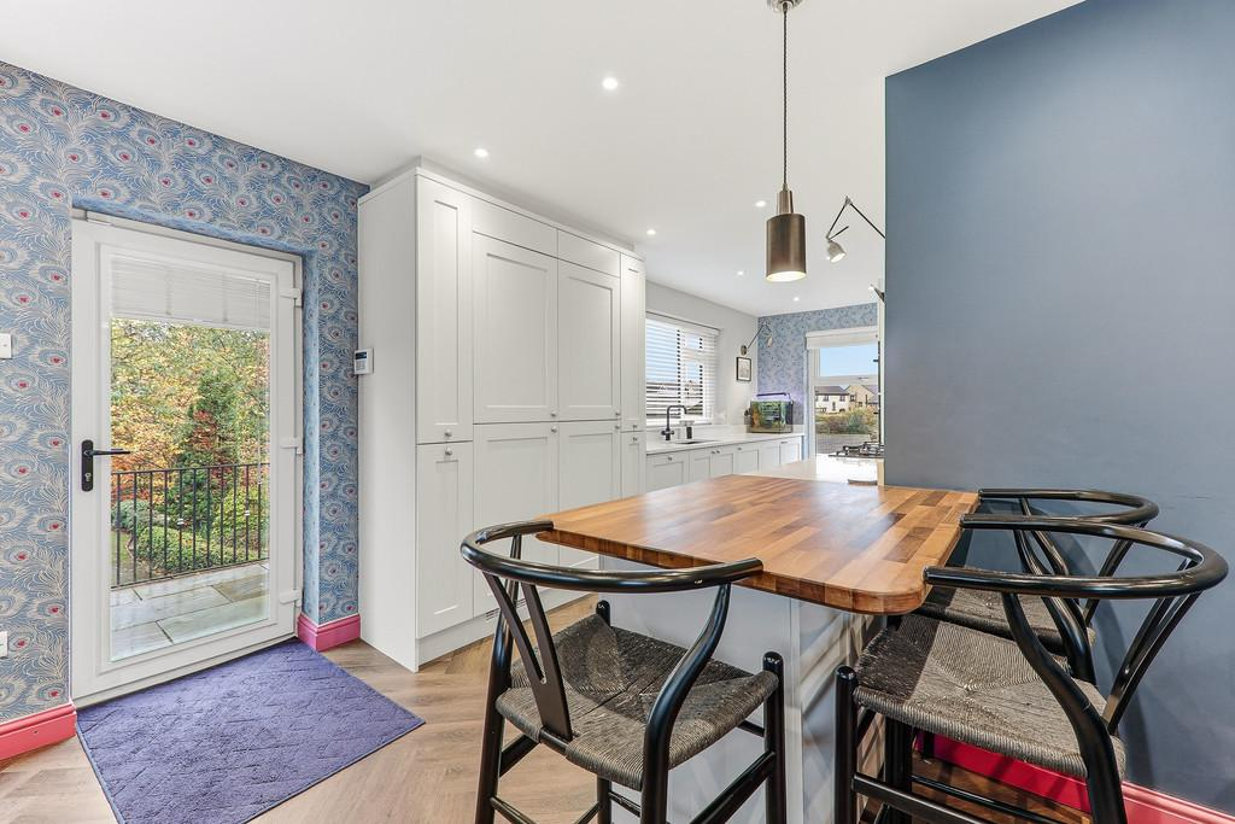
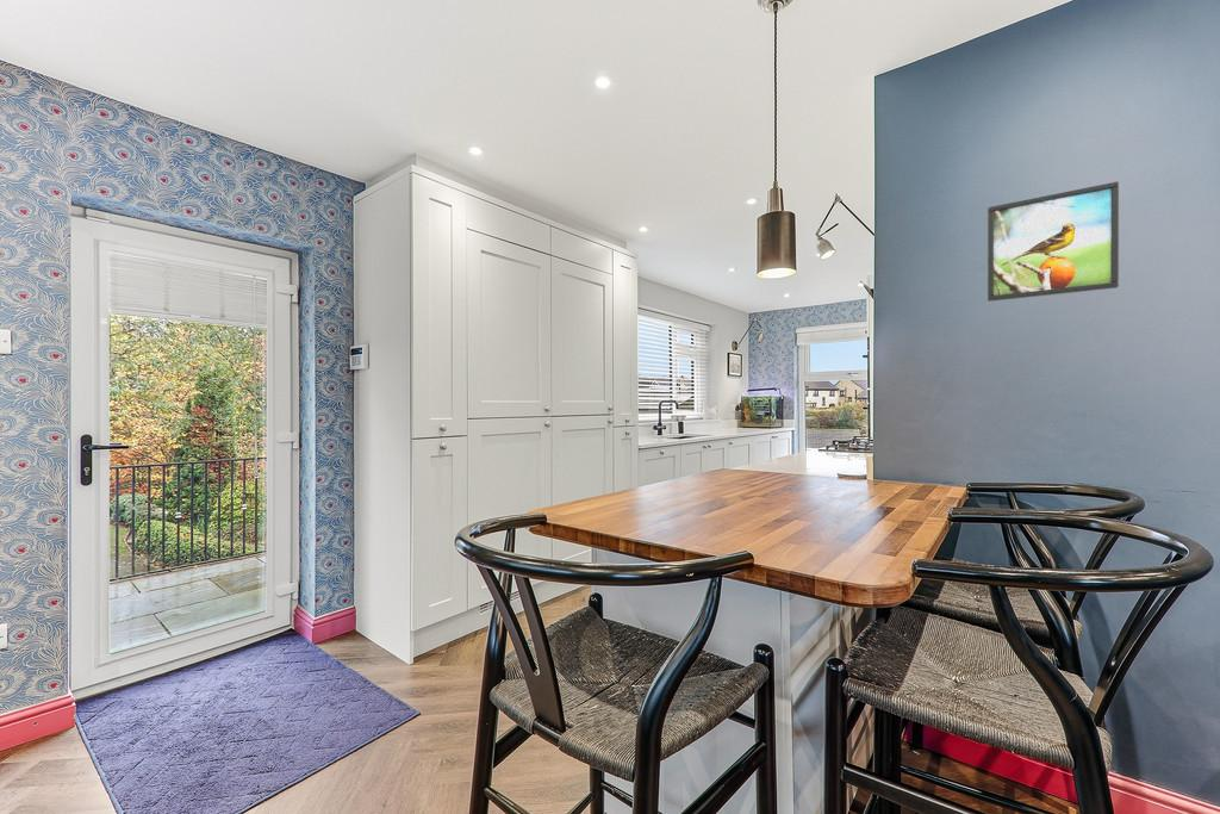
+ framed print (1048, 244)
